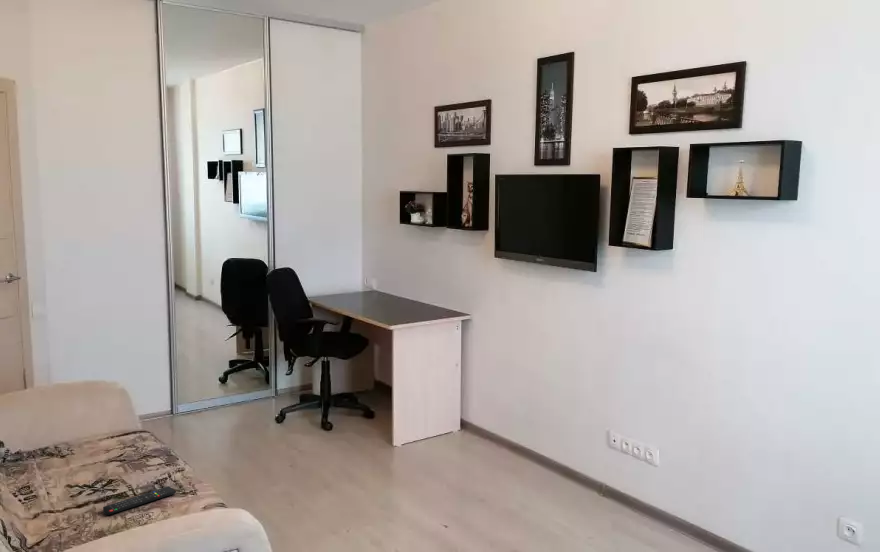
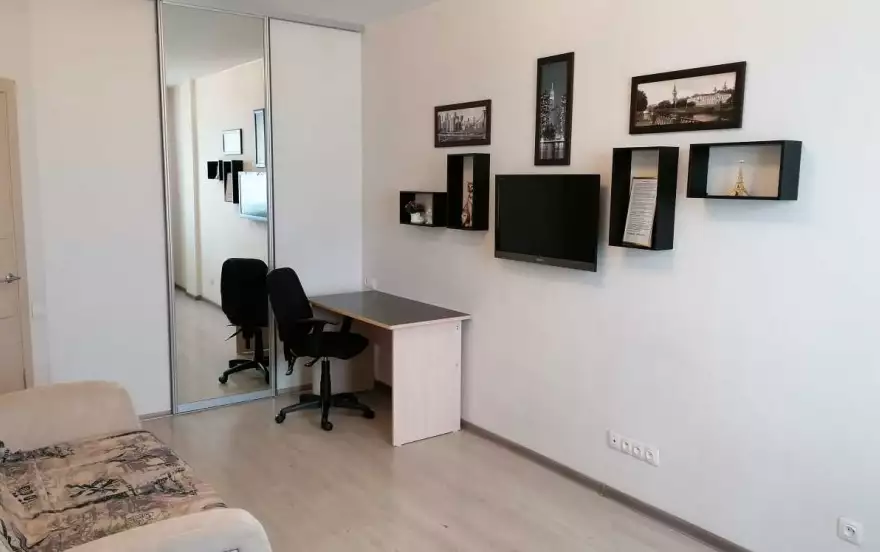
- remote control (139, 500)
